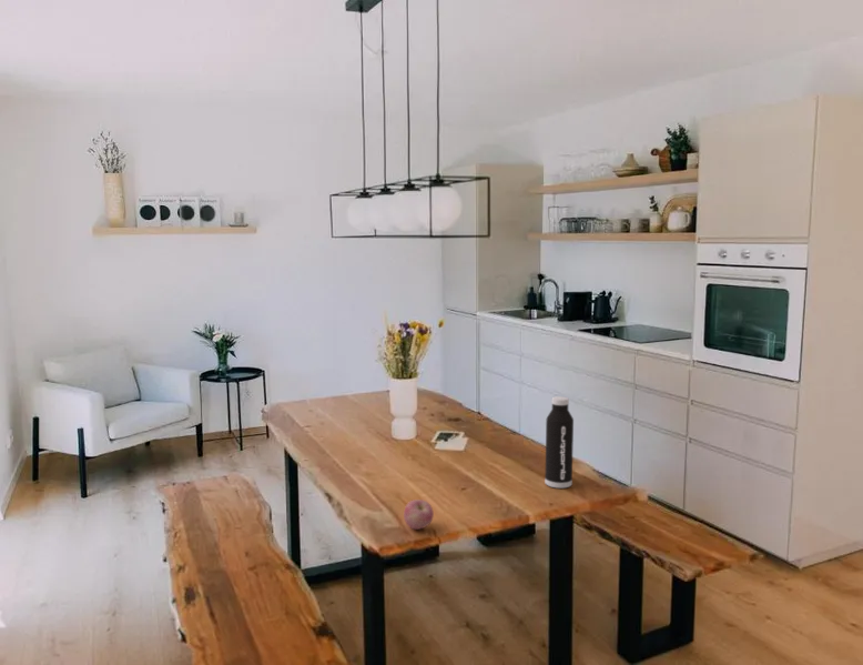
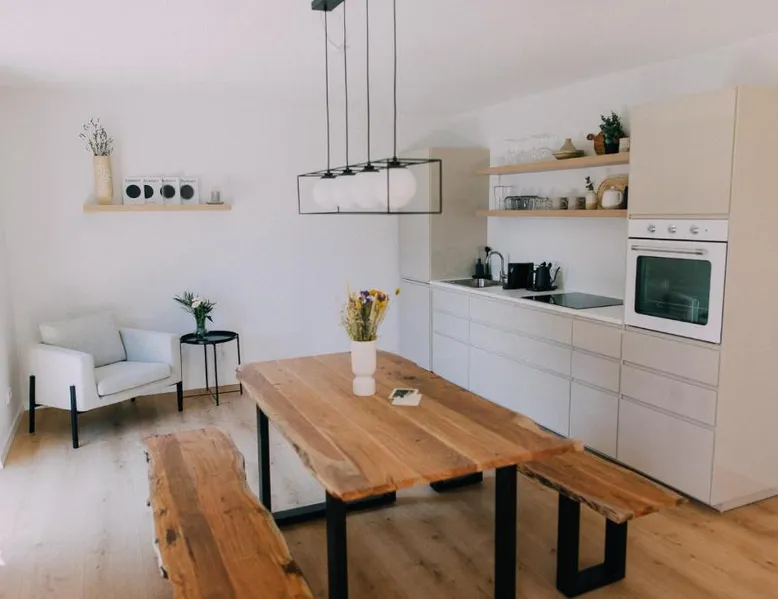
- water bottle (559, 441)
- apple (418, 514)
